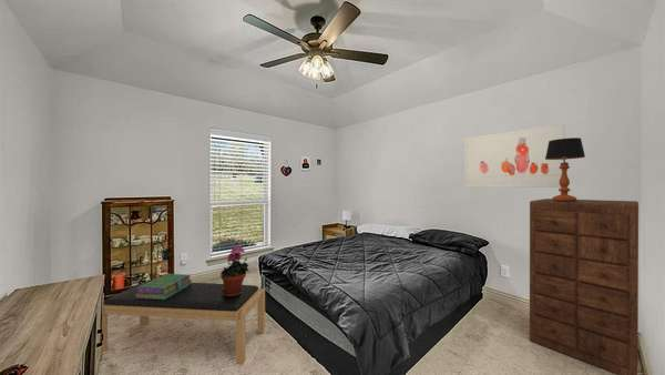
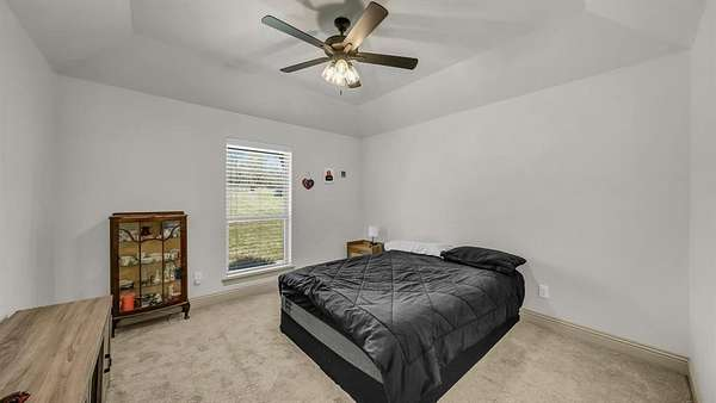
- wall art (508, 159)
- table lamp (564, 170)
- potted plant (233, 268)
- stack of books (165, 285)
- dresser (582, 273)
- bench (186, 315)
